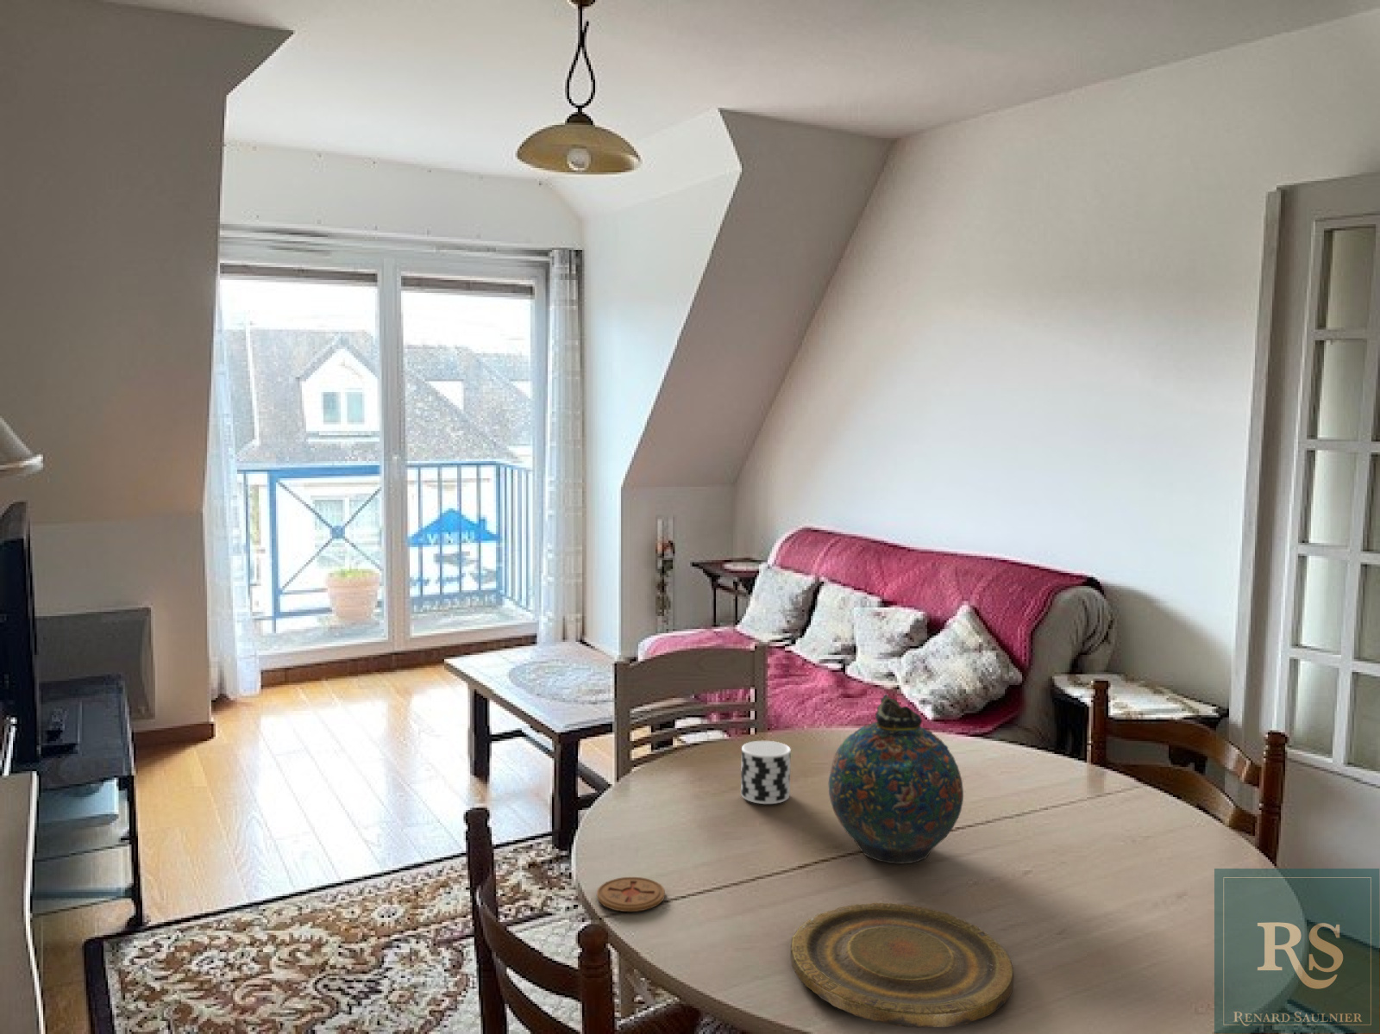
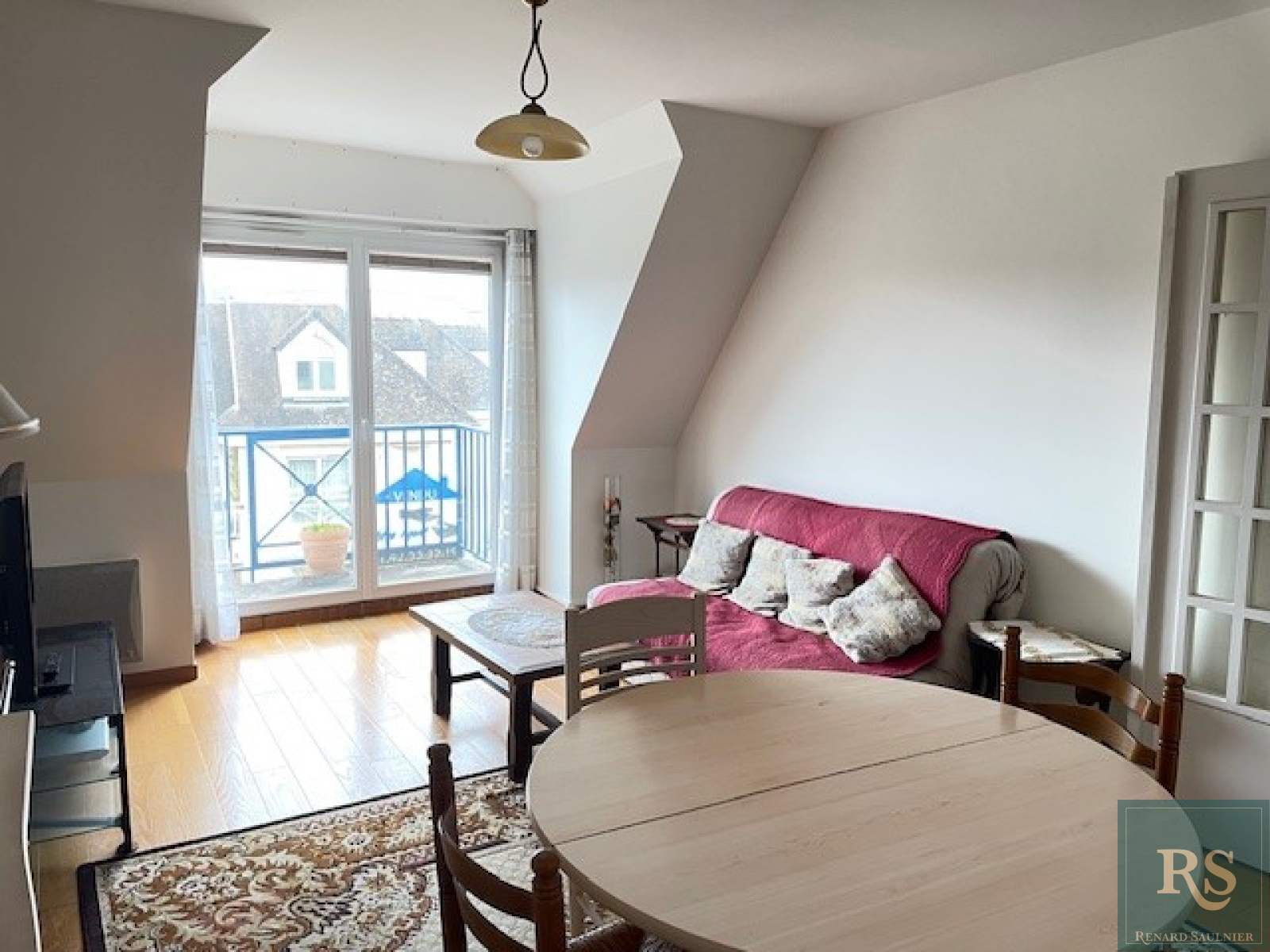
- coaster (630, 894)
- plate (899, 958)
- snuff bottle (895, 774)
- cup (762, 769)
